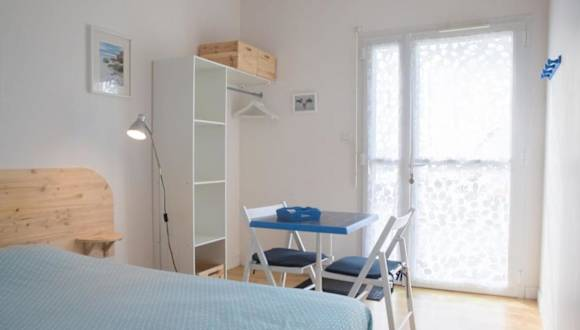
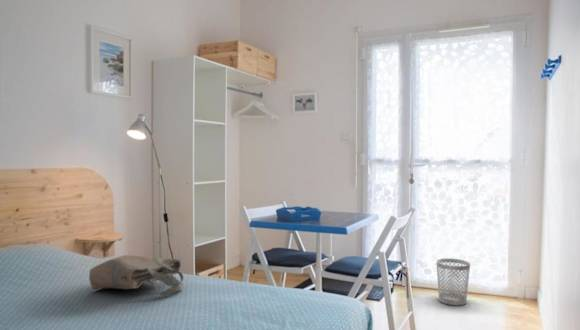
+ tote bag (148, 273)
+ wastebasket (452, 281)
